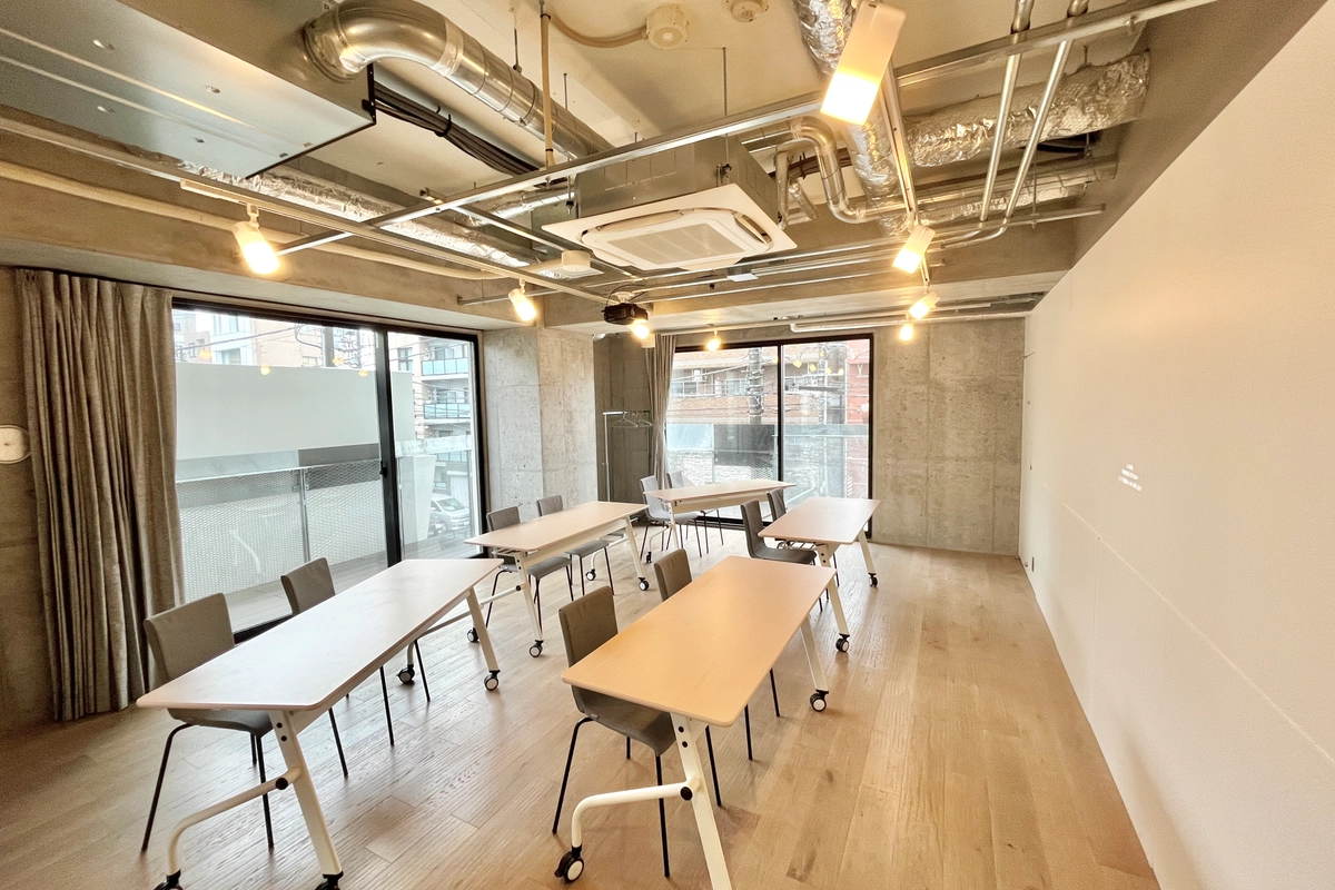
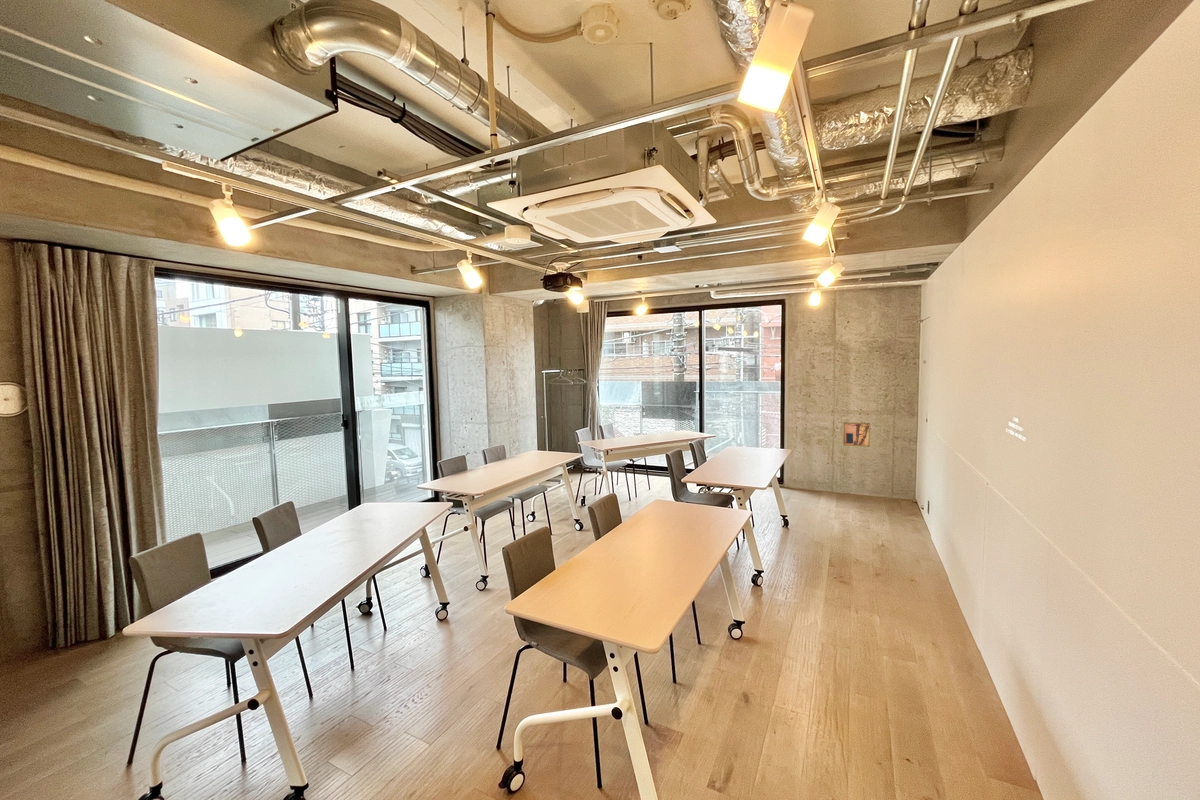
+ wall art (856, 434)
